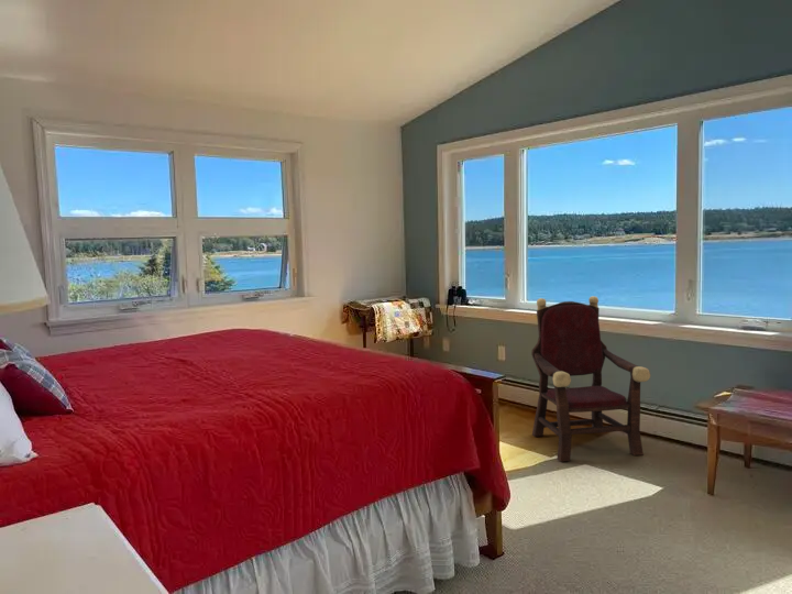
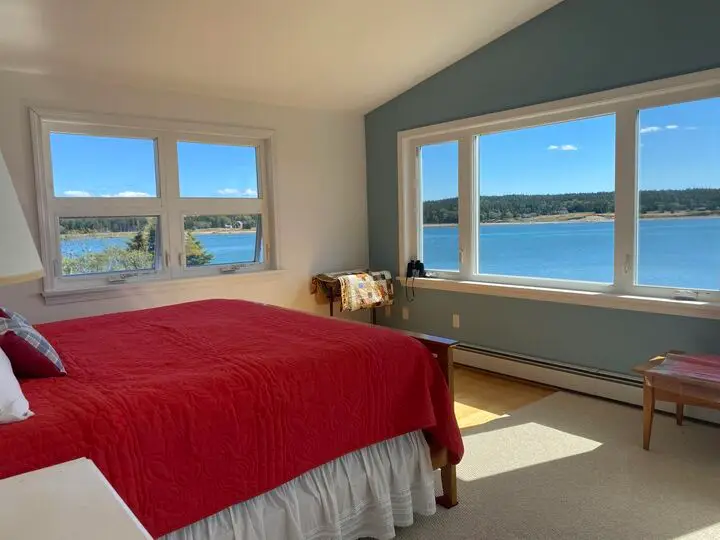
- armchair (583, 373)
